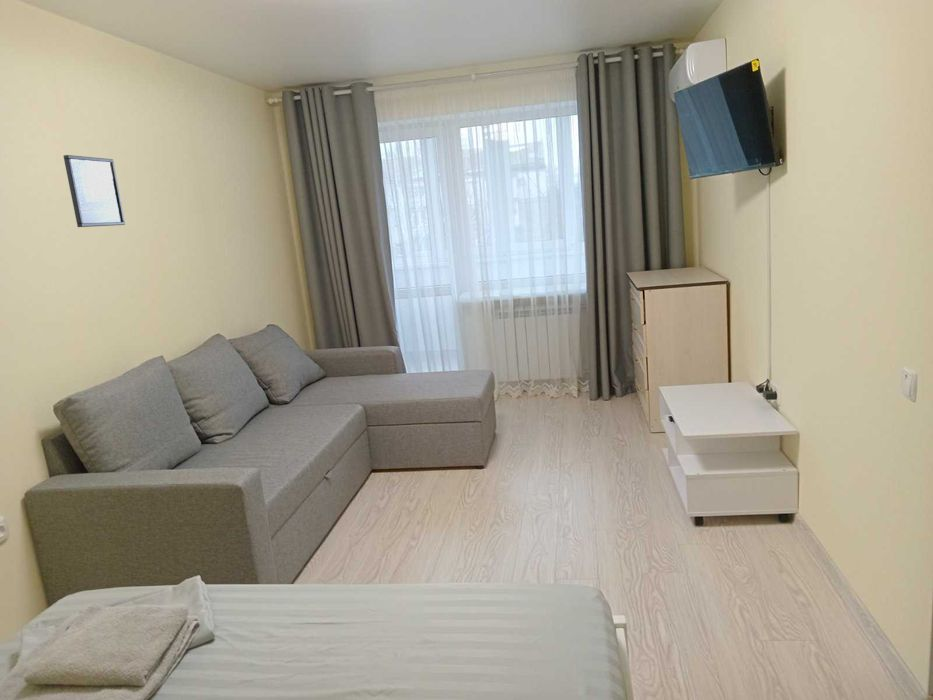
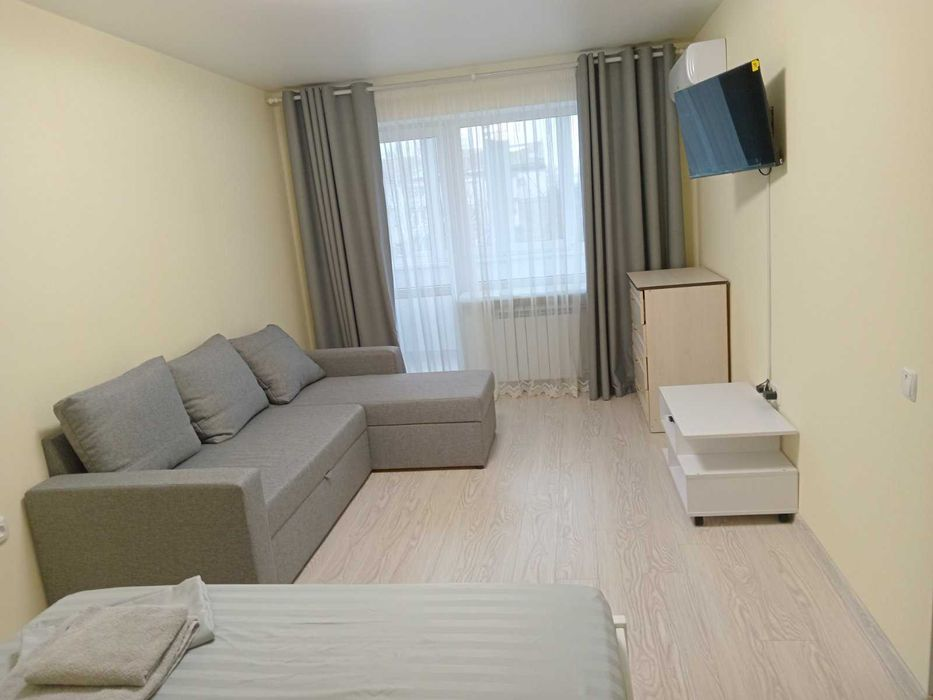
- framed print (95, 191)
